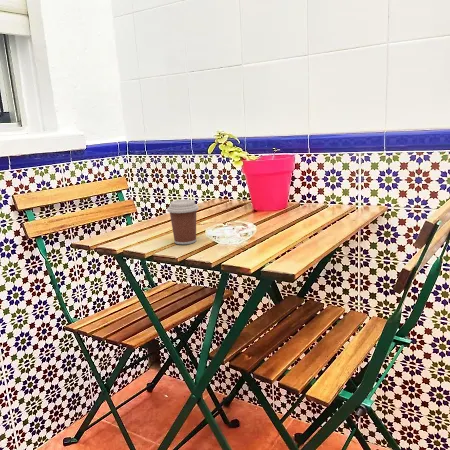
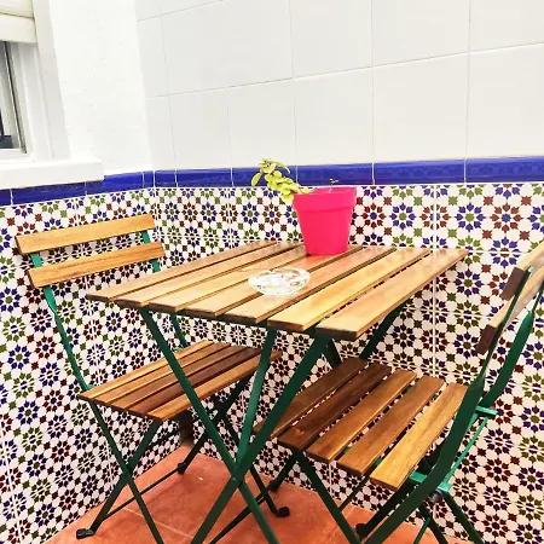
- coffee cup (183, 221)
